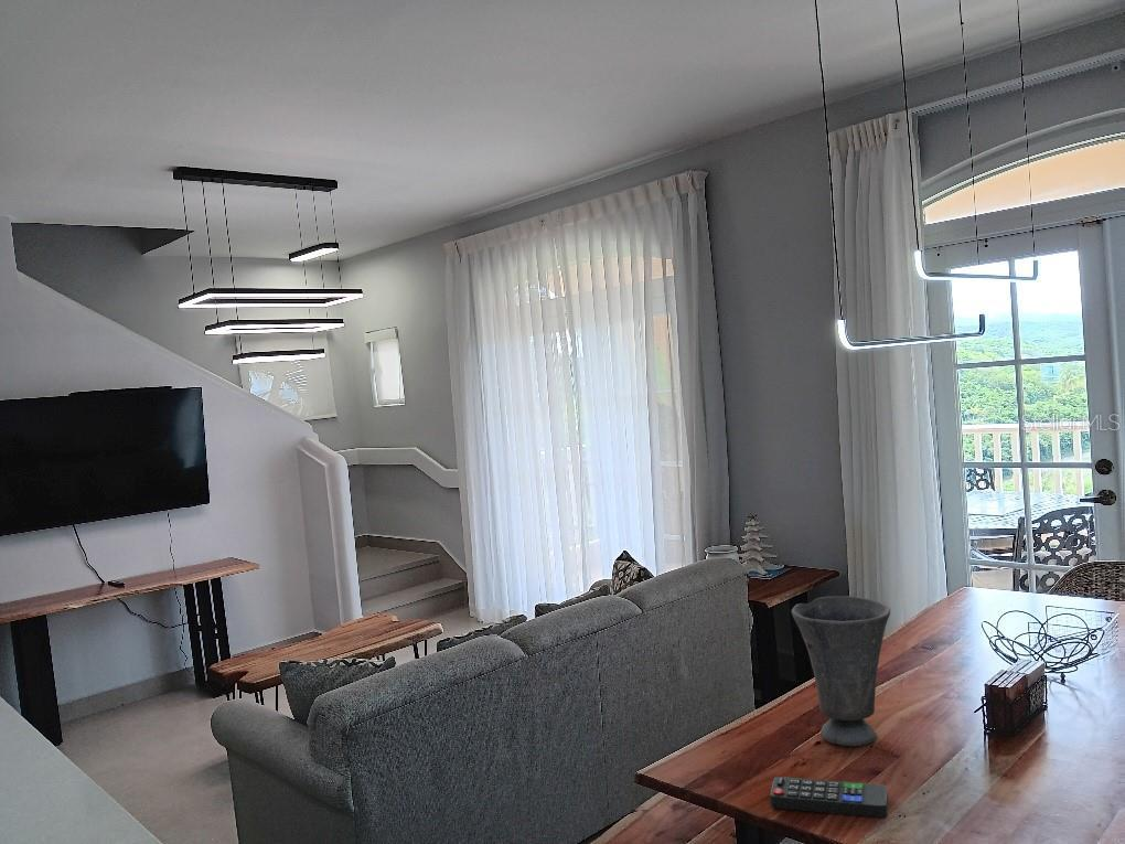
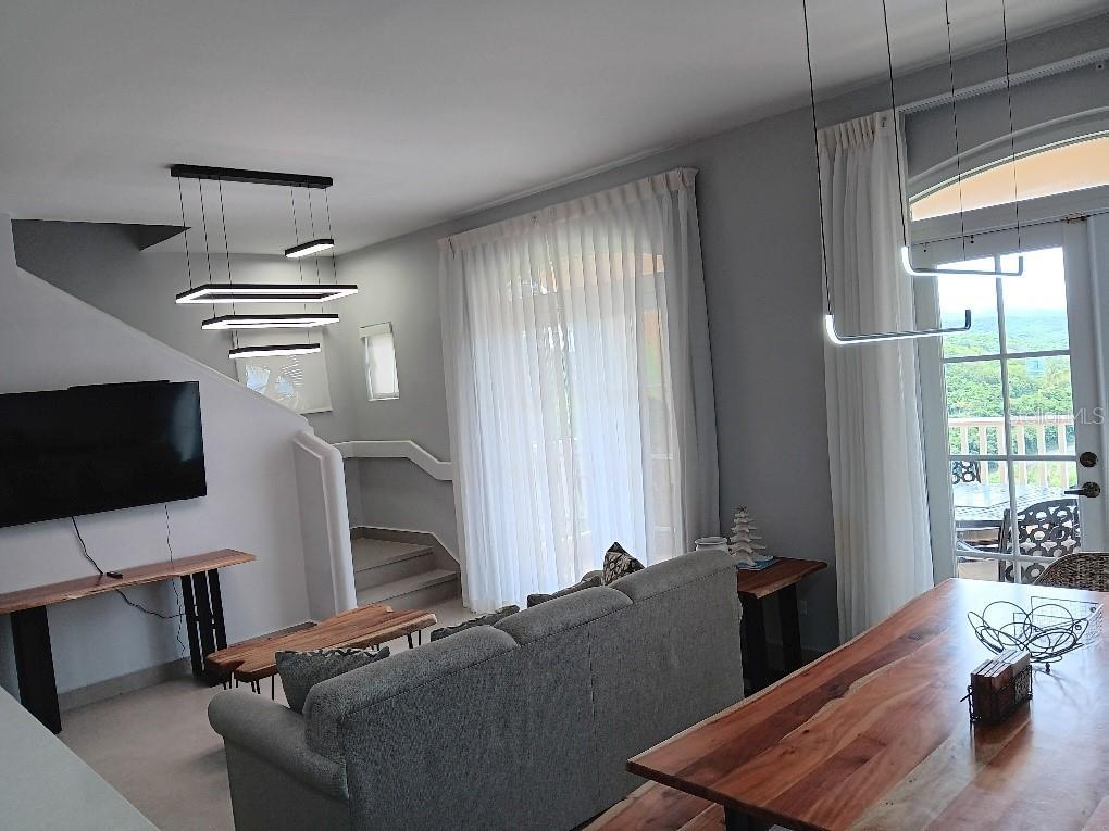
- remote control (828, 794)
- vase (845, 671)
